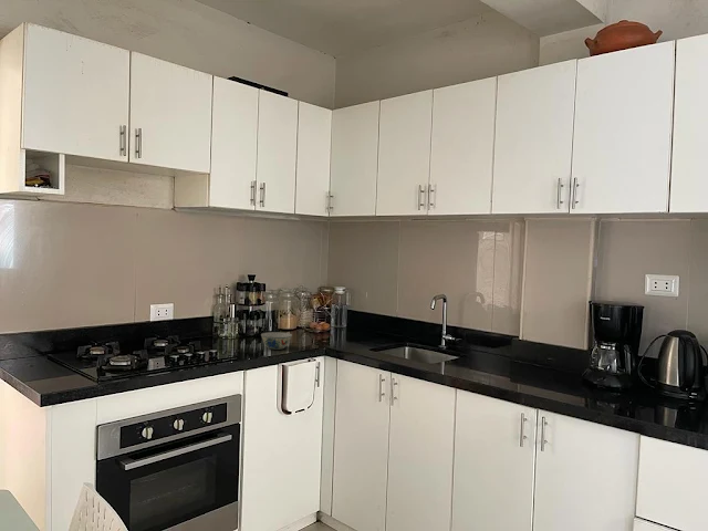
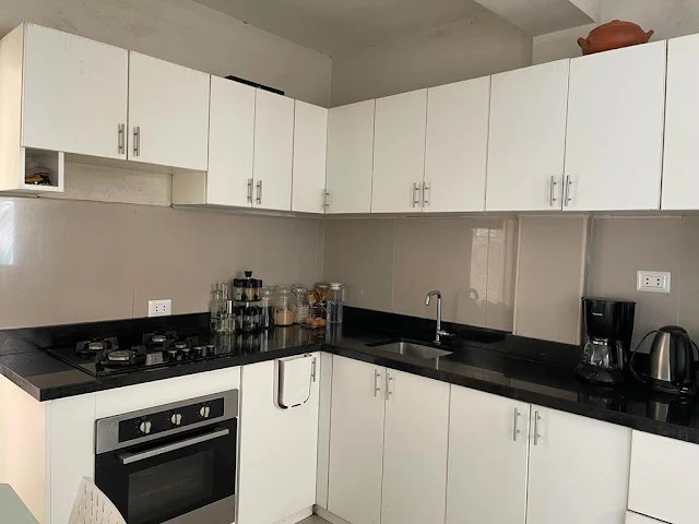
- chinaware (275, 341)
